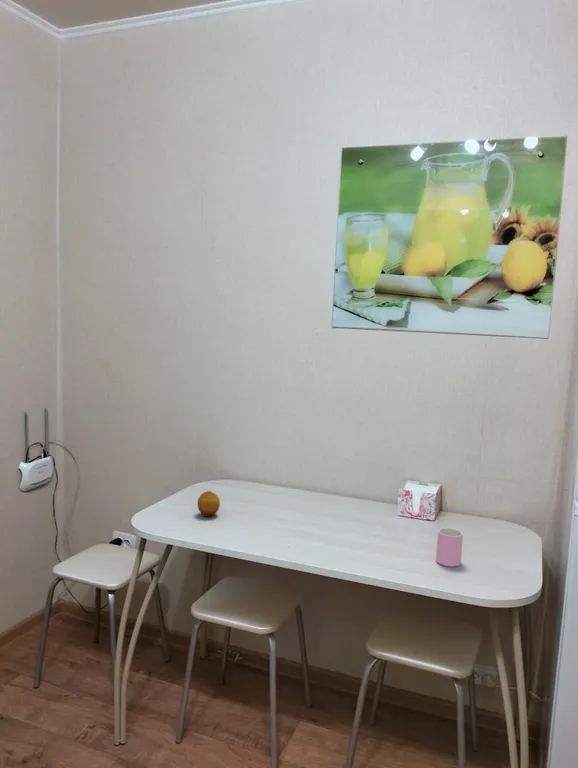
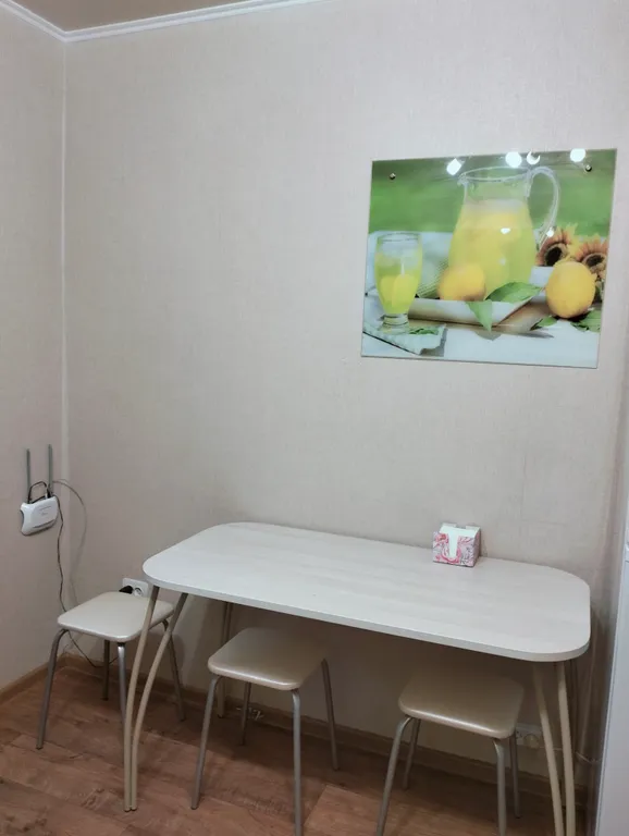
- cup (449, 544)
- fruit (208, 503)
